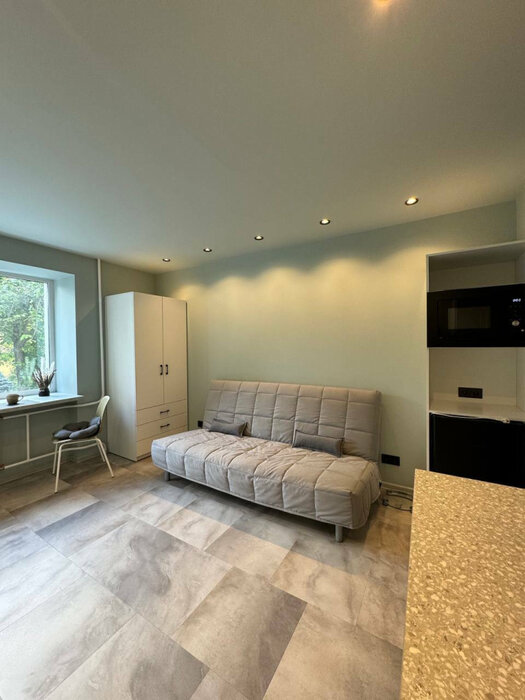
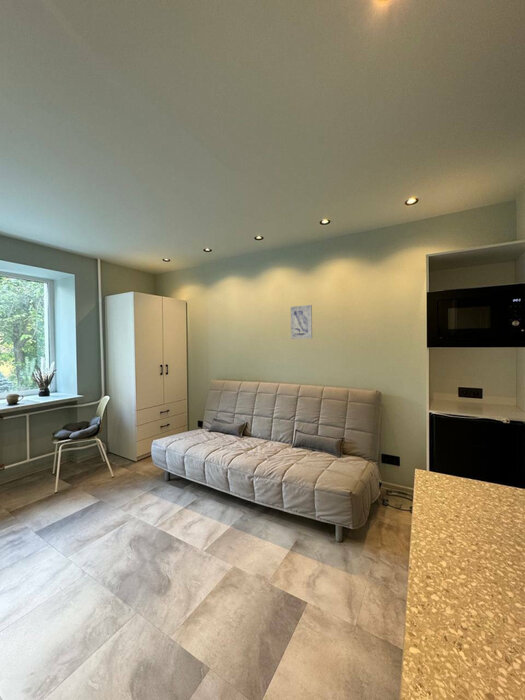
+ wall art (301, 322)
